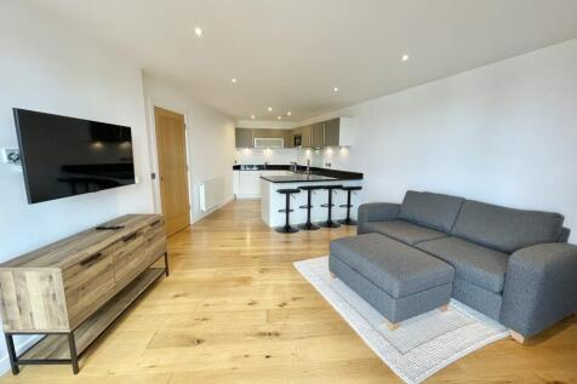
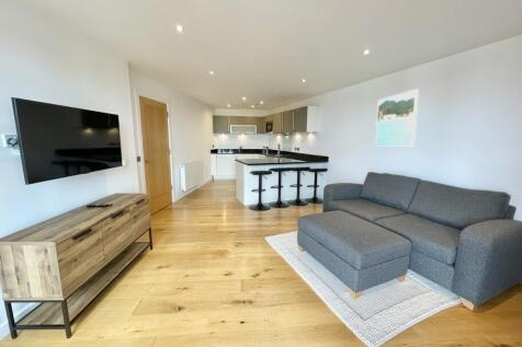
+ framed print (394, 120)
